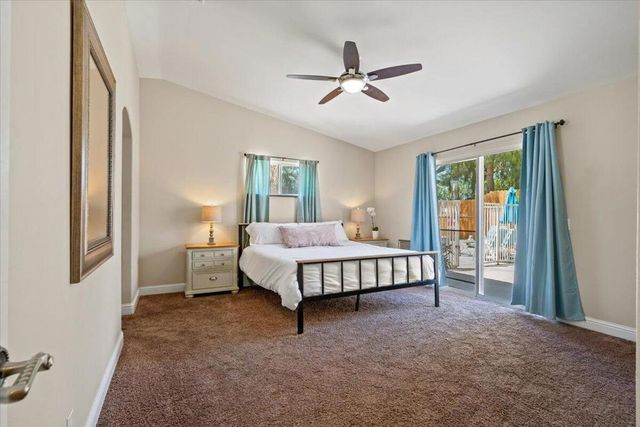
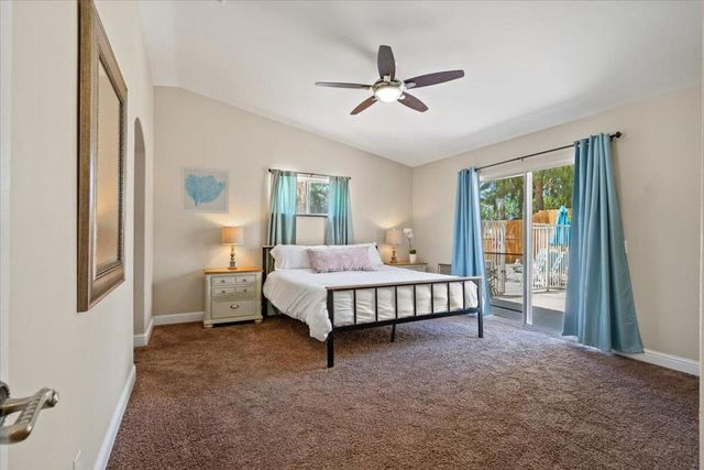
+ wall art (205, 190)
